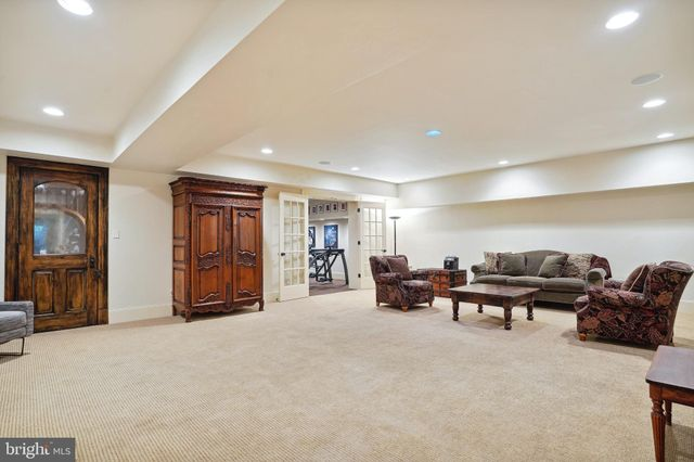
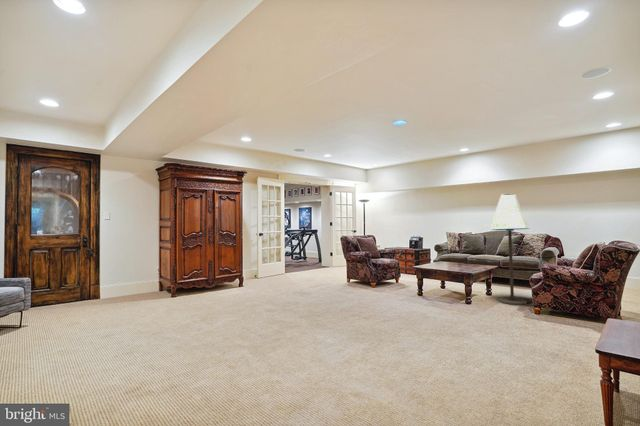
+ floor lamp (510, 247)
